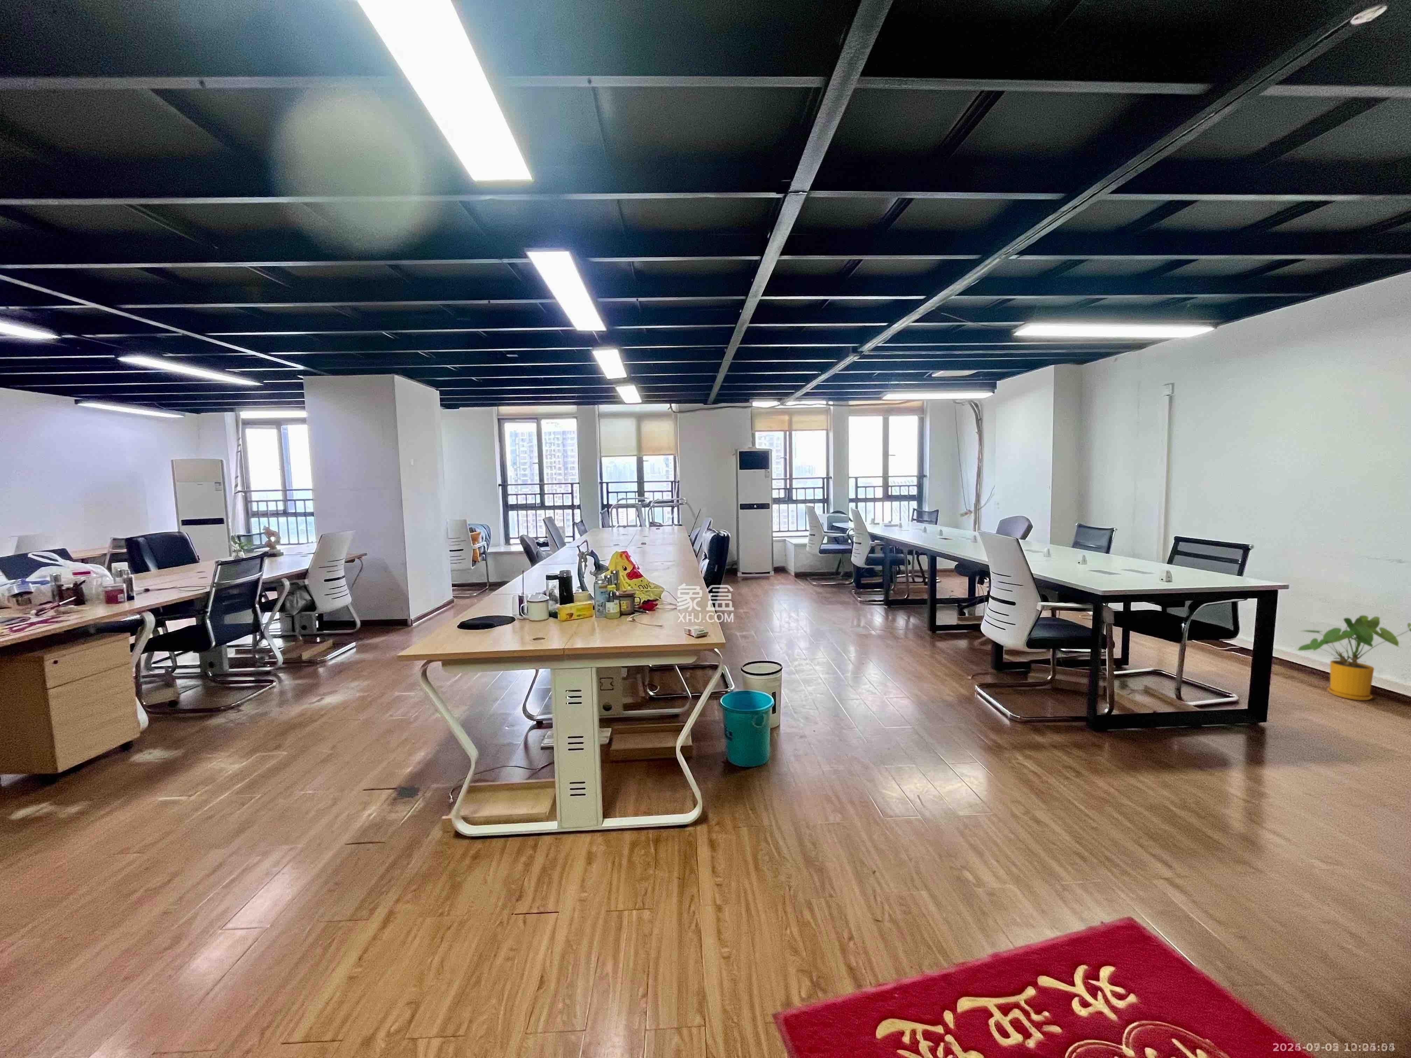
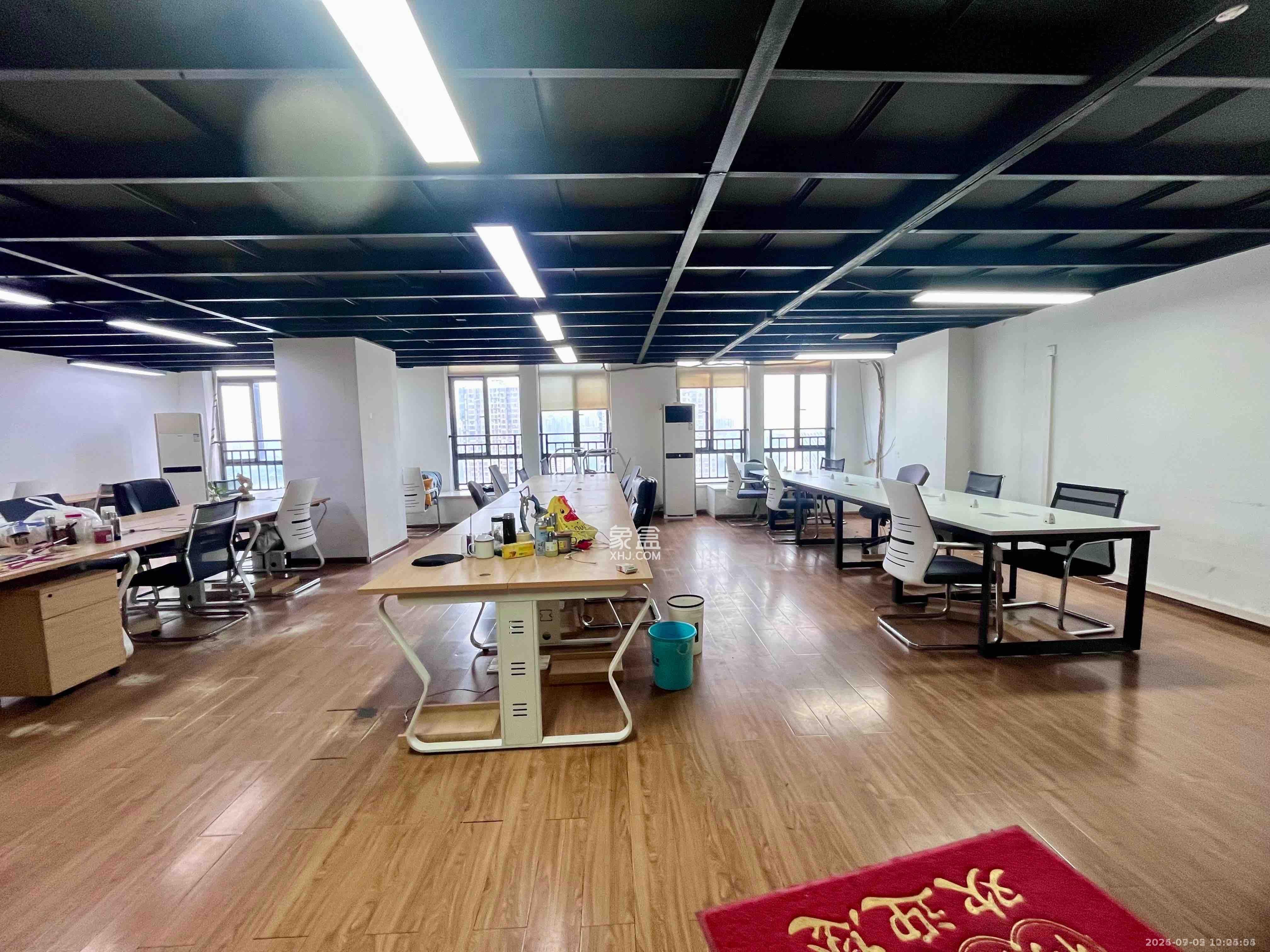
- house plant (1352, 656)
